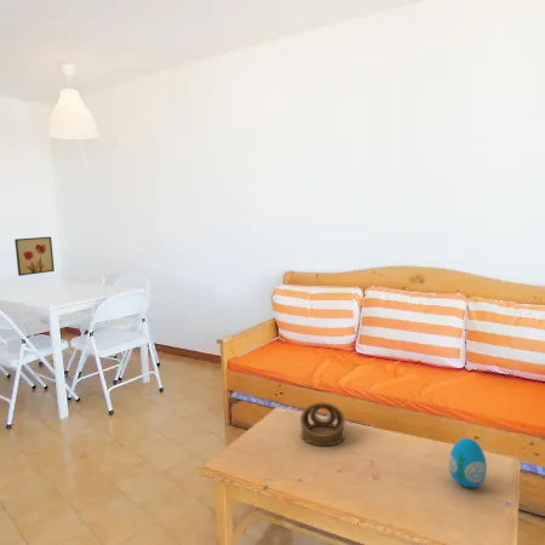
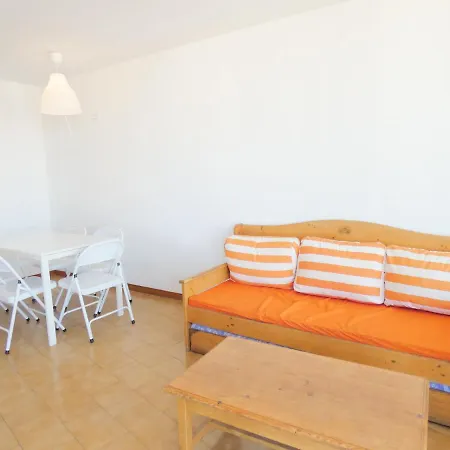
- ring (322, 421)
- decorative egg (467, 461)
- wall art (34, 256)
